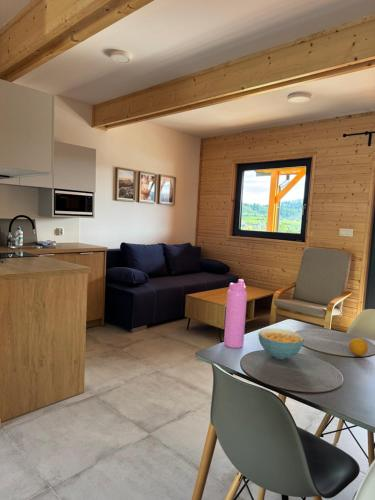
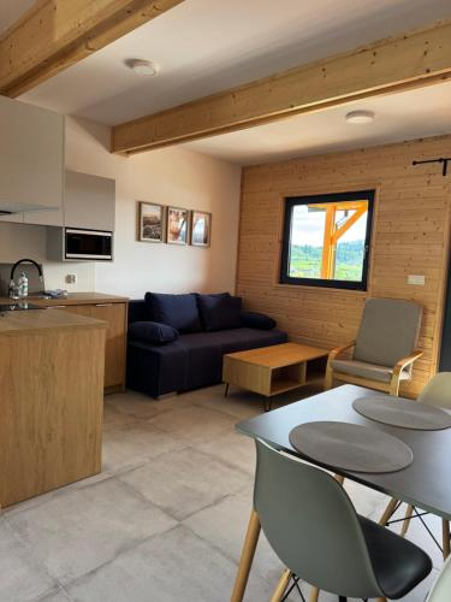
- fruit (358, 347)
- cereal bowl (280, 345)
- water bottle (235, 312)
